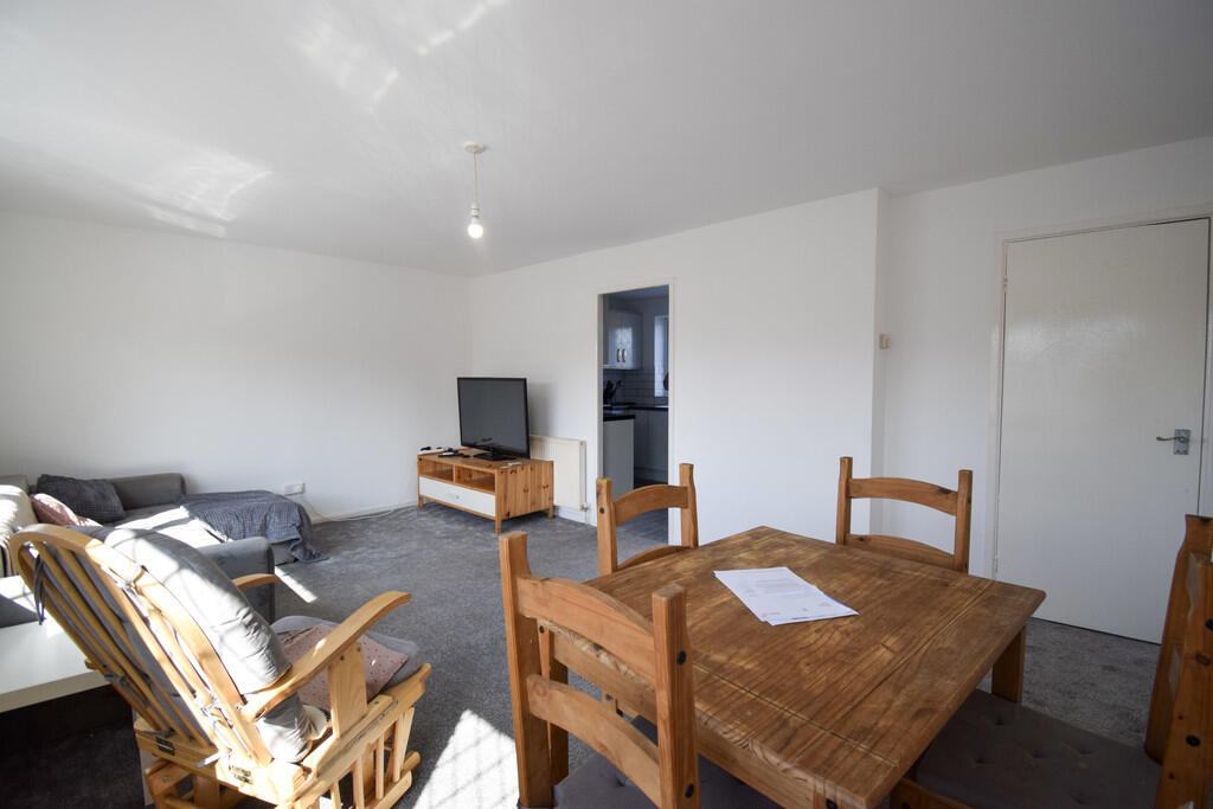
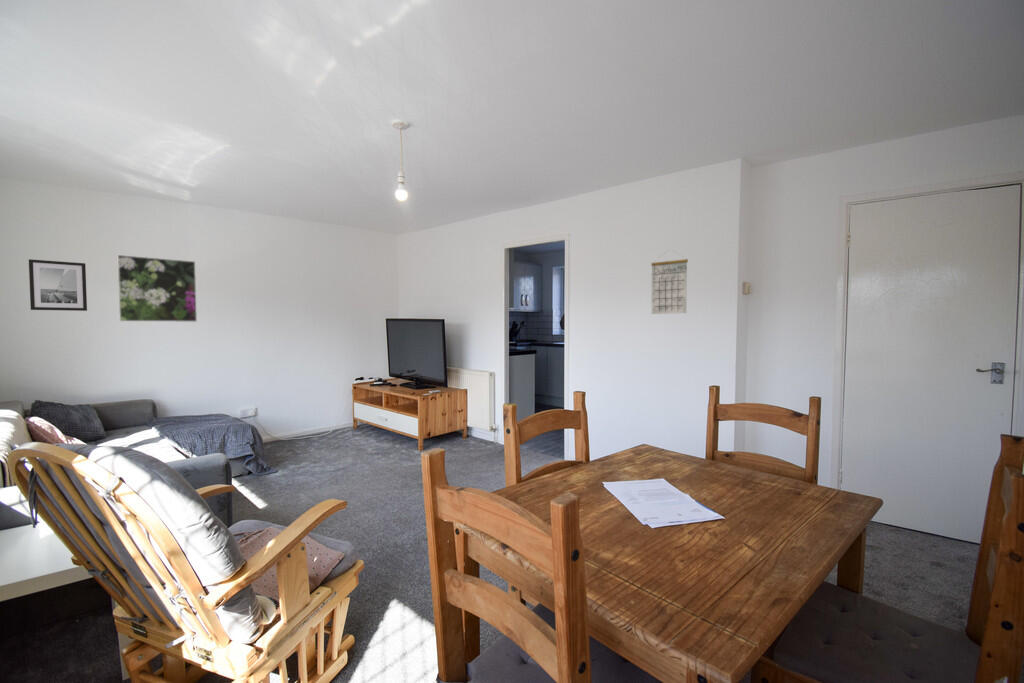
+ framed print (159, 290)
+ wall art (58, 285)
+ calendar (668, 281)
